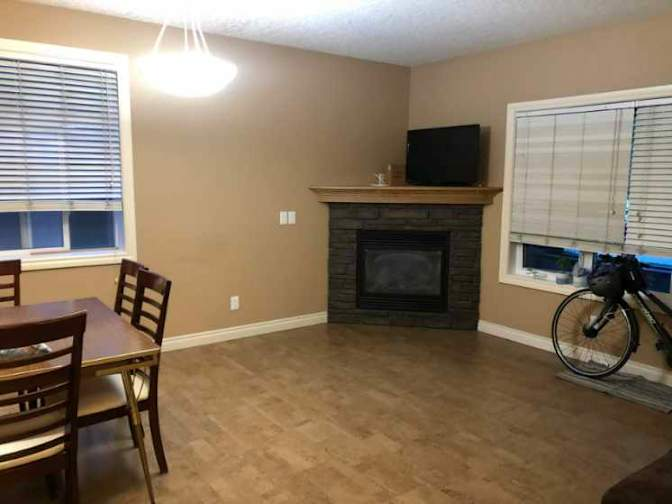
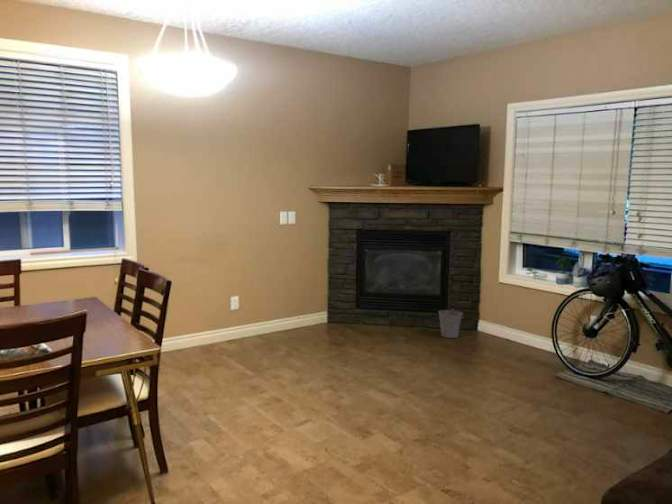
+ bucket (451, 323)
